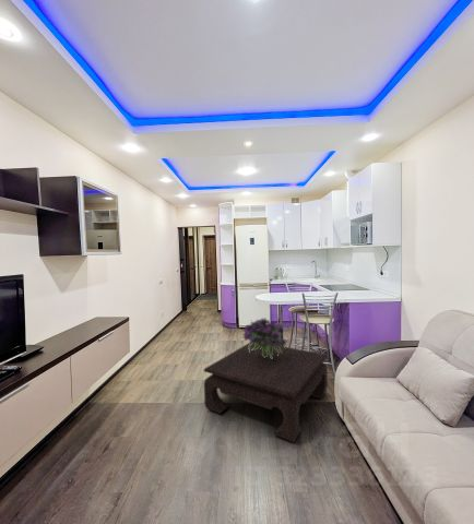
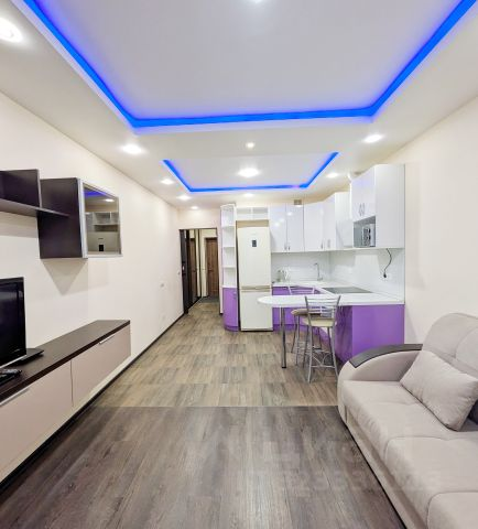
- coffee table (269, 381)
- bouquet (264, 337)
